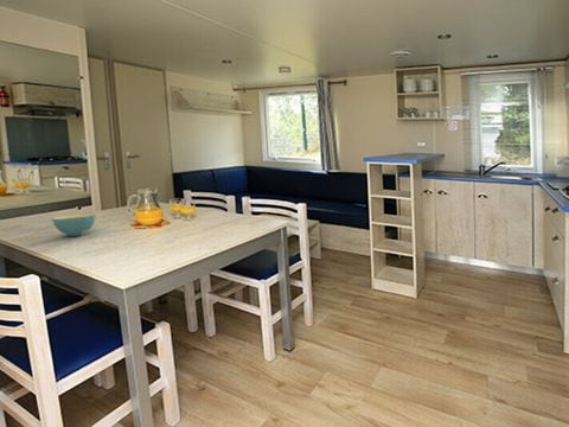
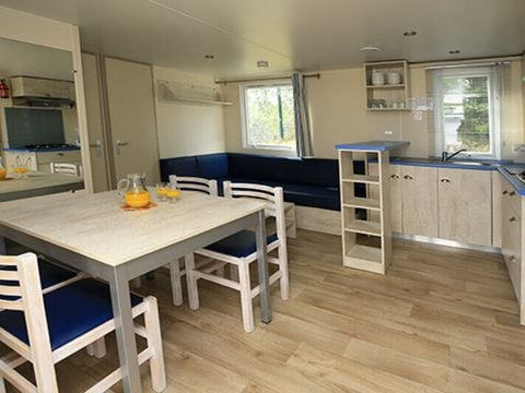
- cereal bowl (75, 225)
